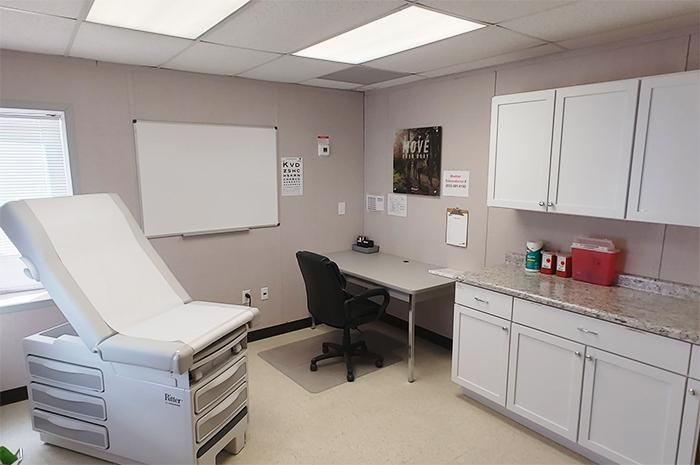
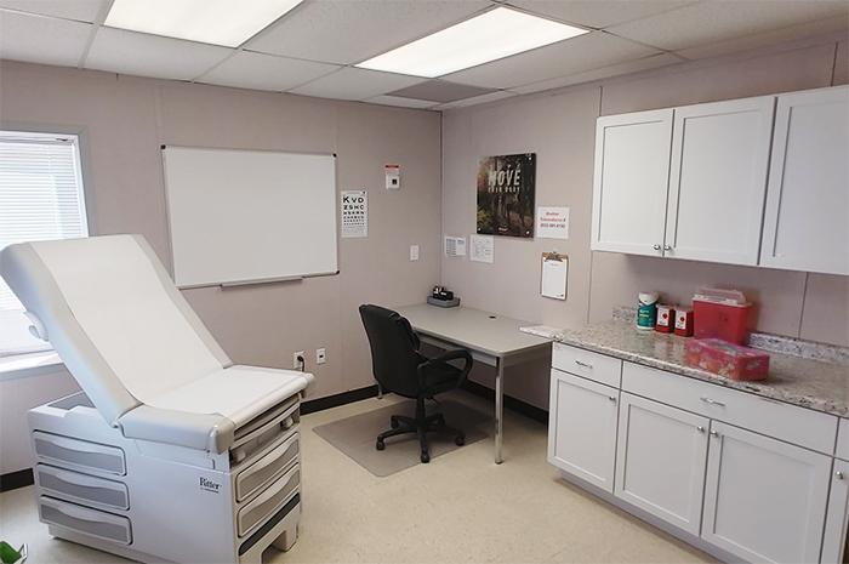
+ tissue box (725, 358)
